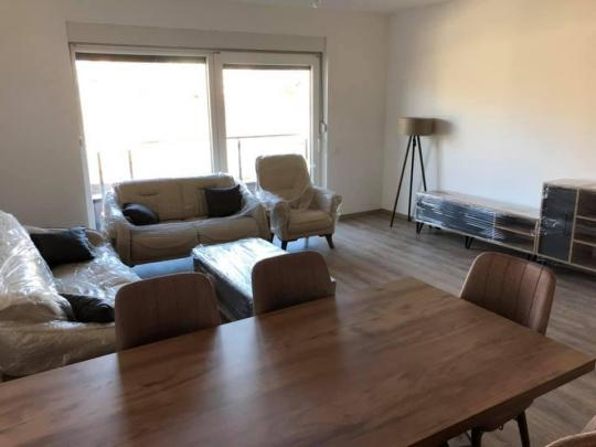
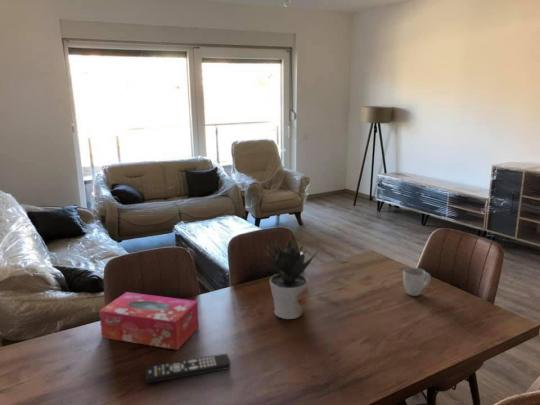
+ mug (417, 281)
+ potted plant (289, 274)
+ remote control (188, 368)
+ tissue box (150, 319)
